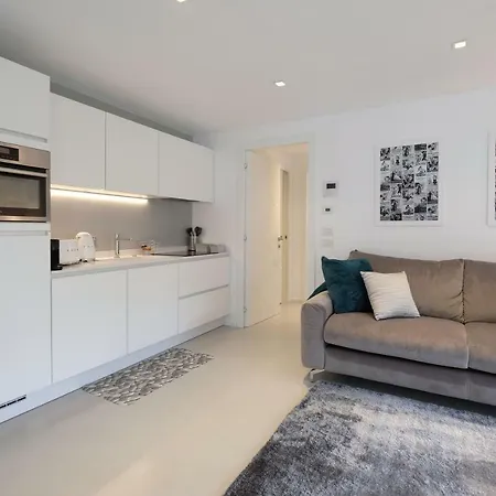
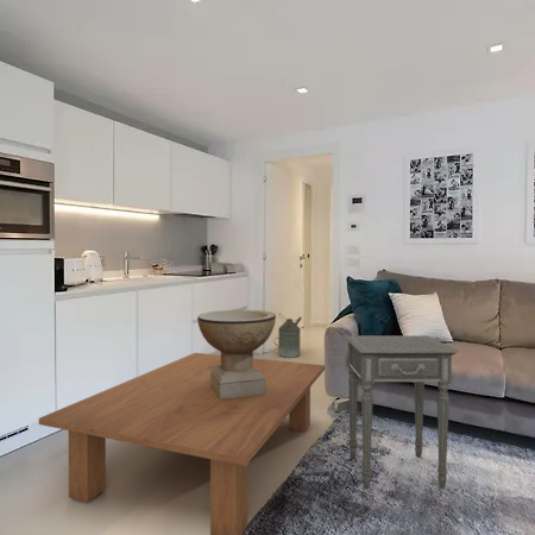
+ side table (415, 407)
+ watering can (288, 334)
+ decorative bowl (237, 352)
+ coffee table (210, 421)
